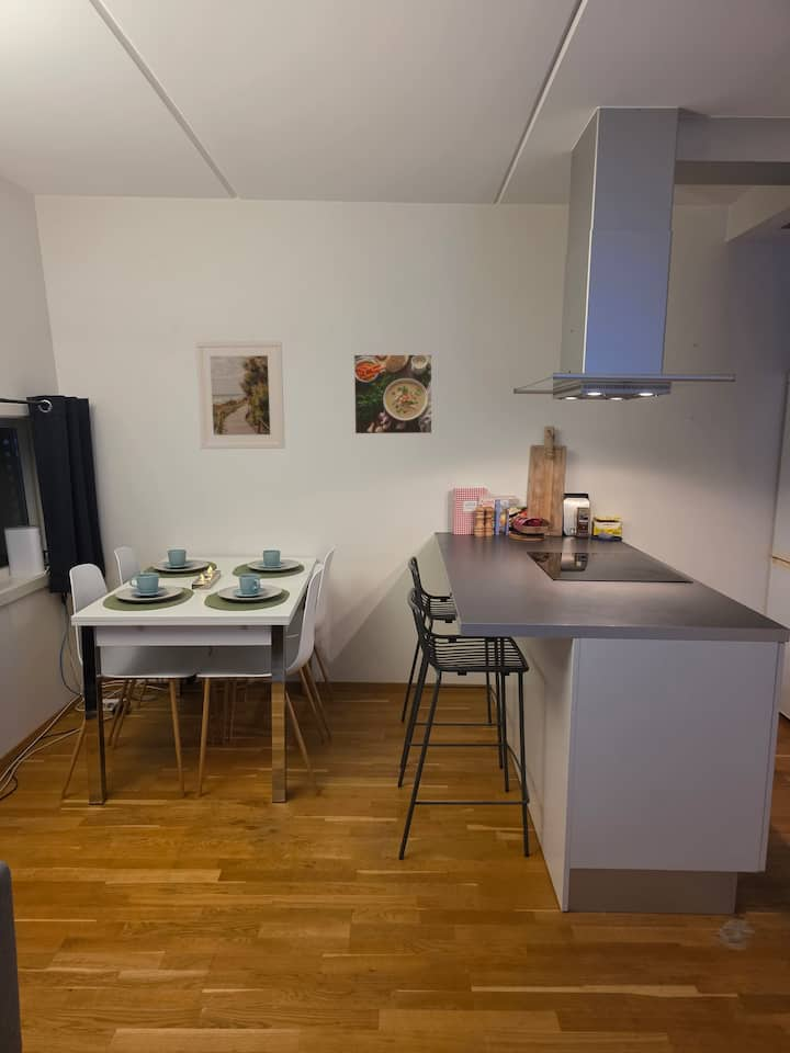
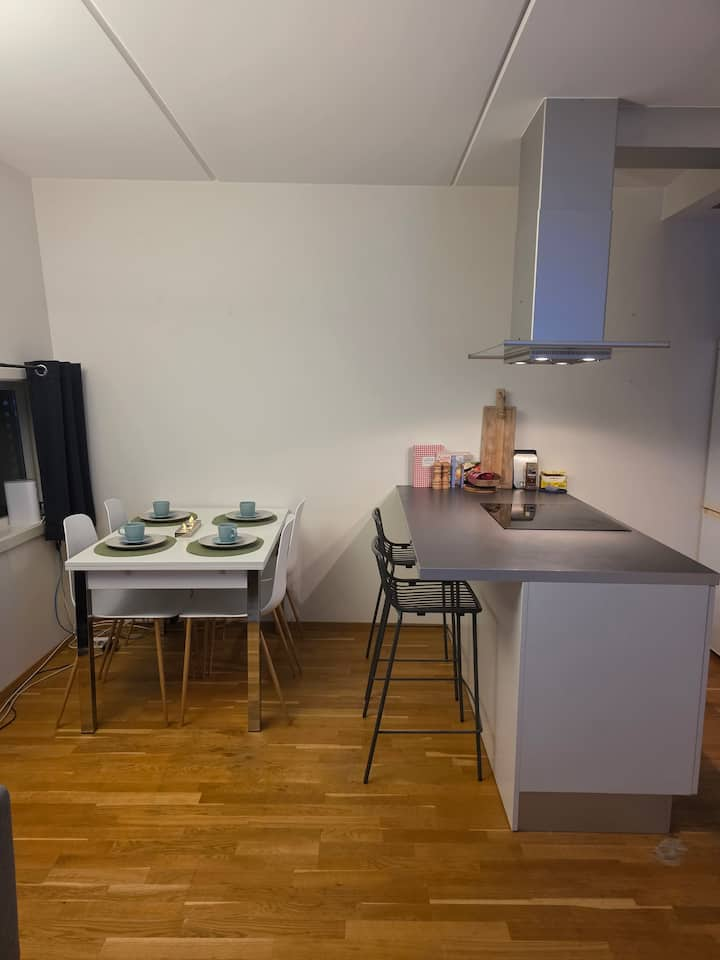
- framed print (240, 395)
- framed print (393, 394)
